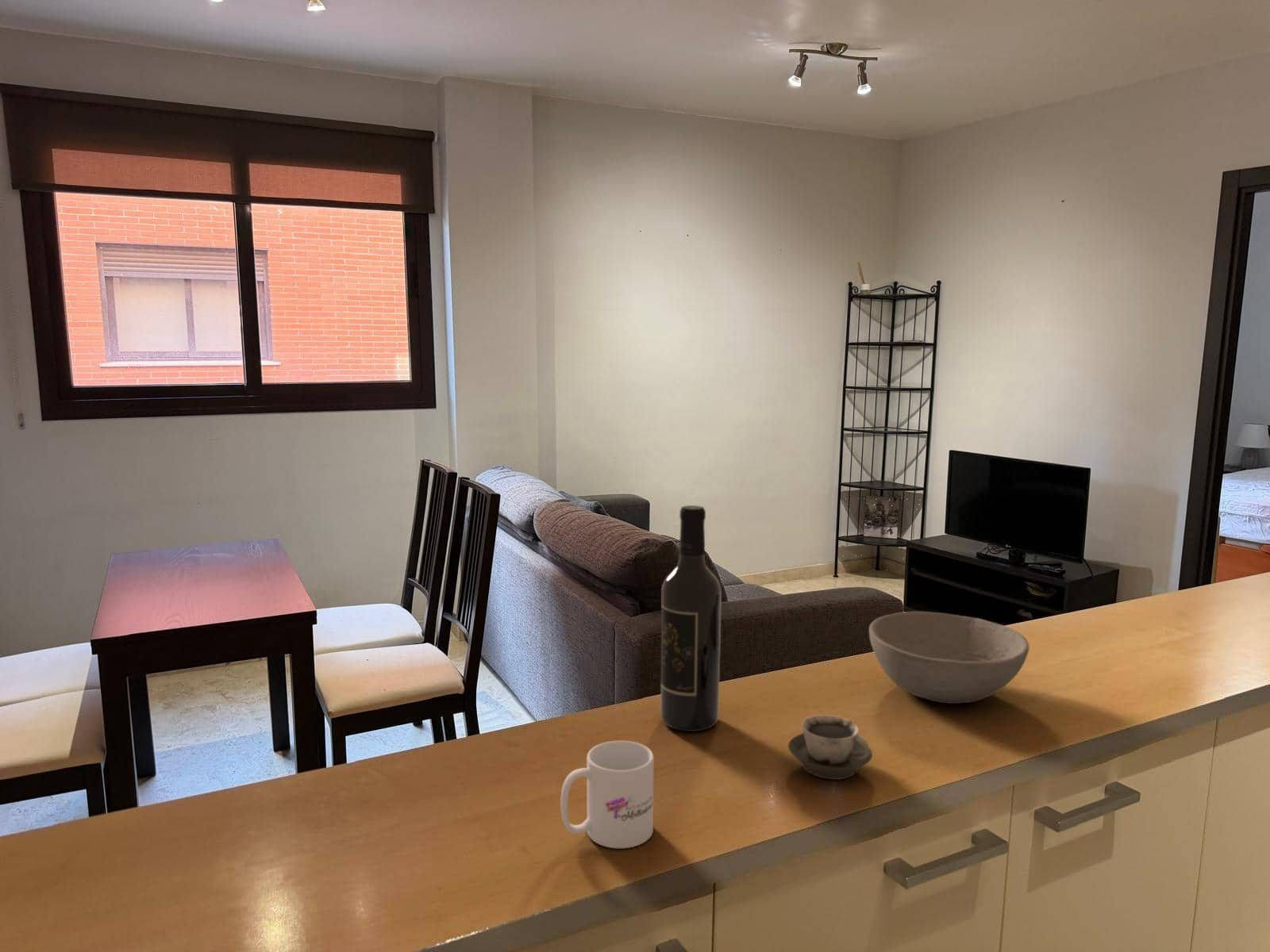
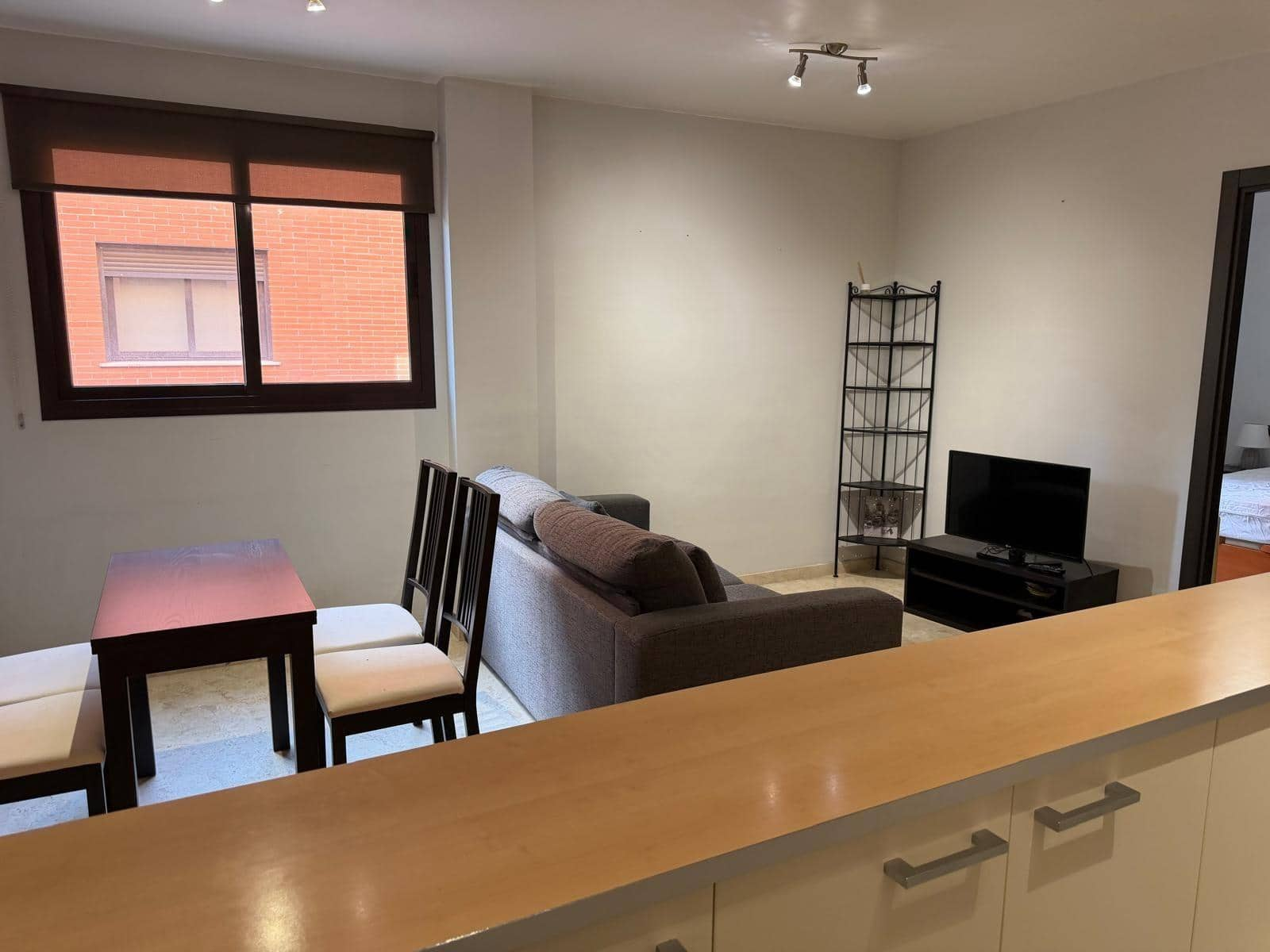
- cup (829, 747)
- bowl (945, 662)
- mug (606, 795)
- wine bottle (691, 616)
